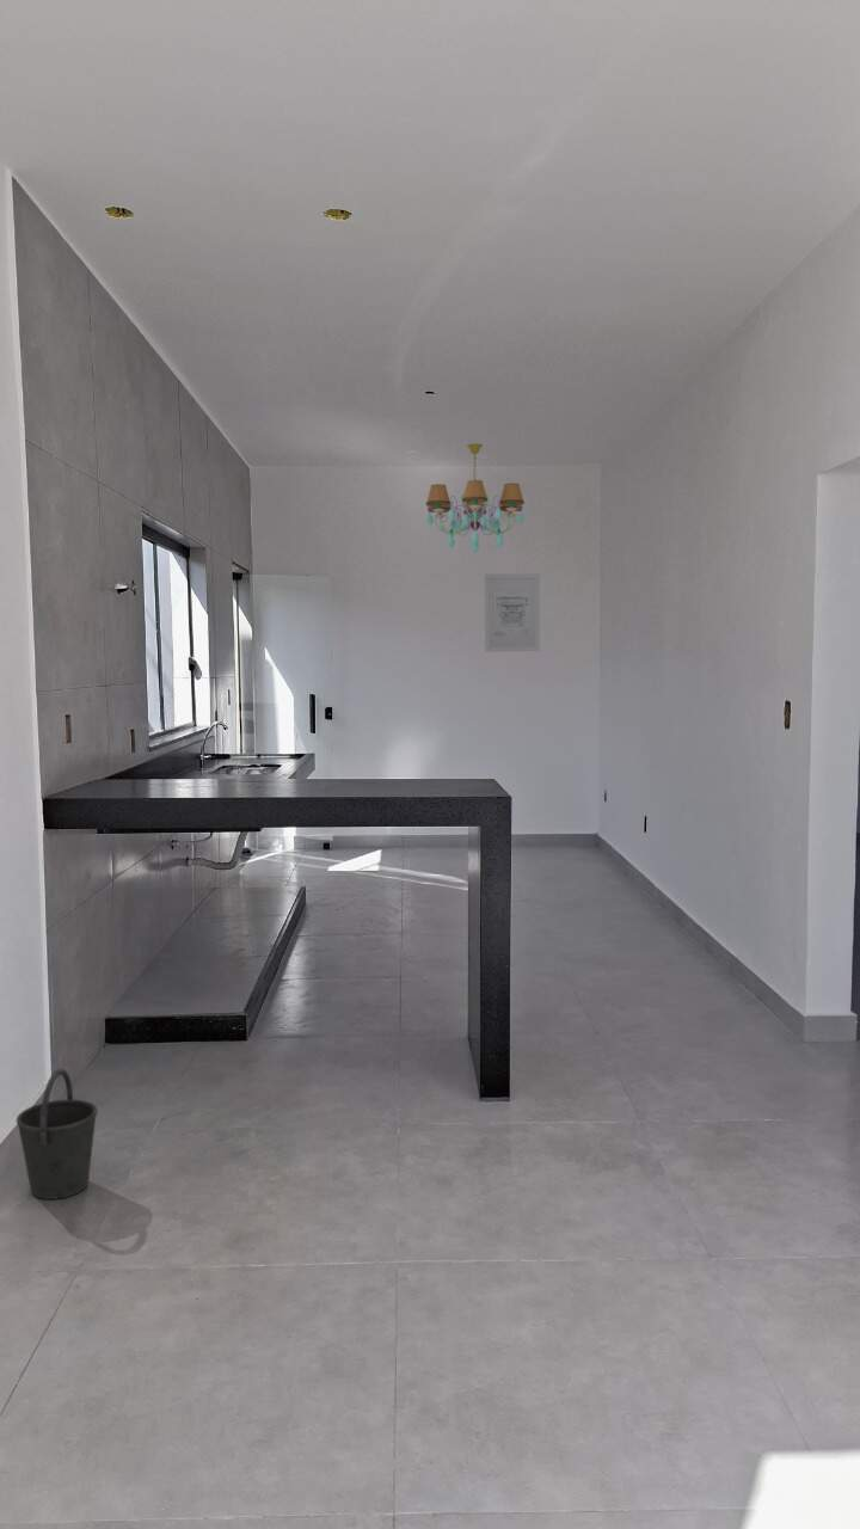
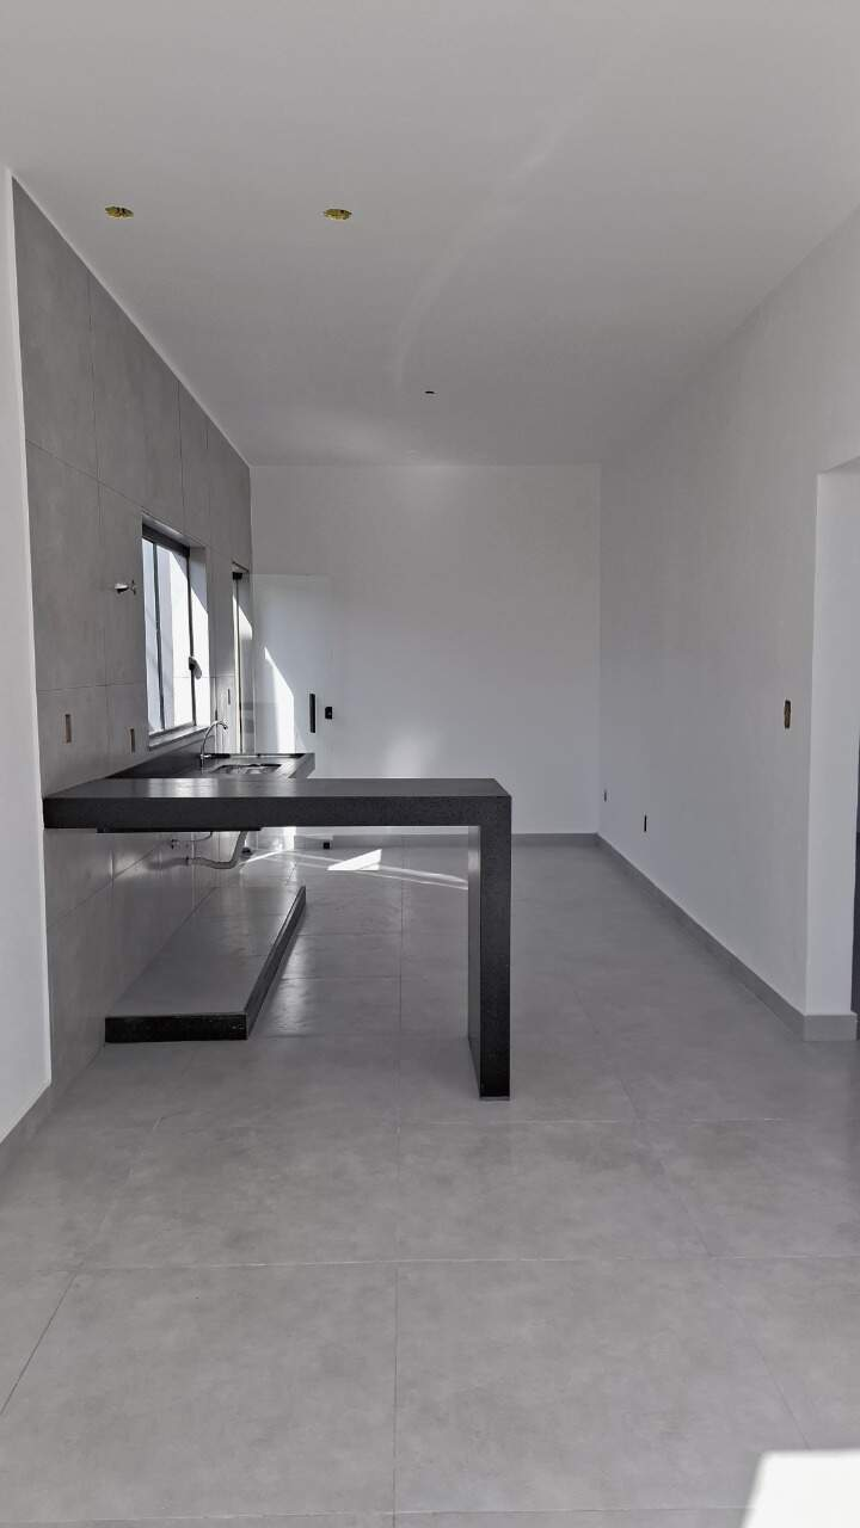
- bucket (57, 1129)
- chandelier (474, 499)
- wall art (511, 613)
